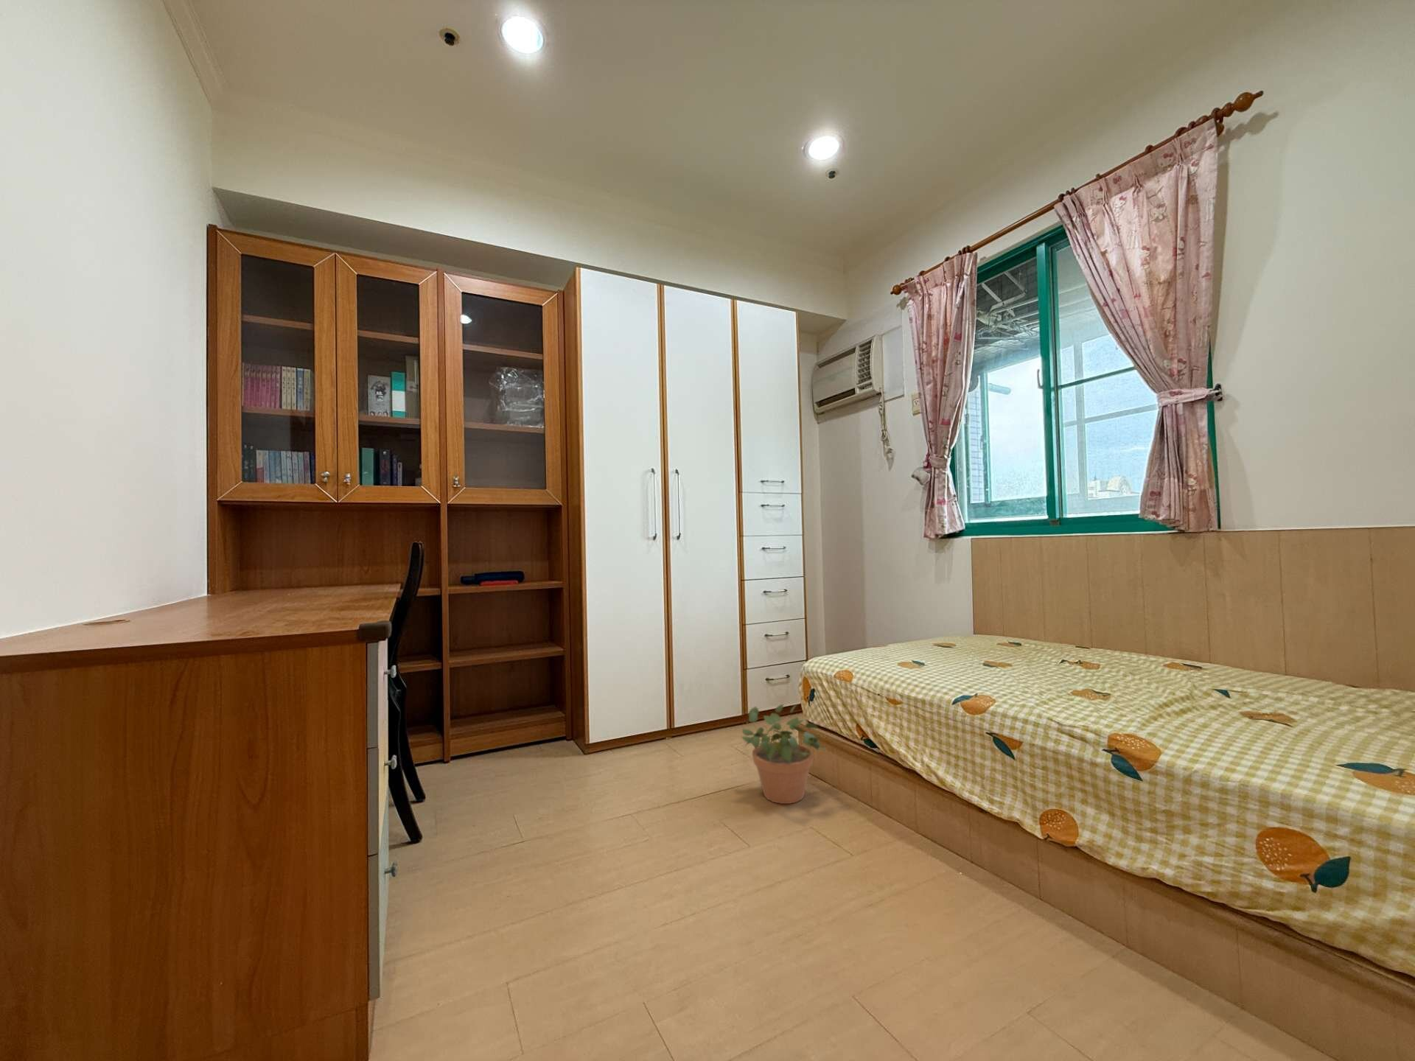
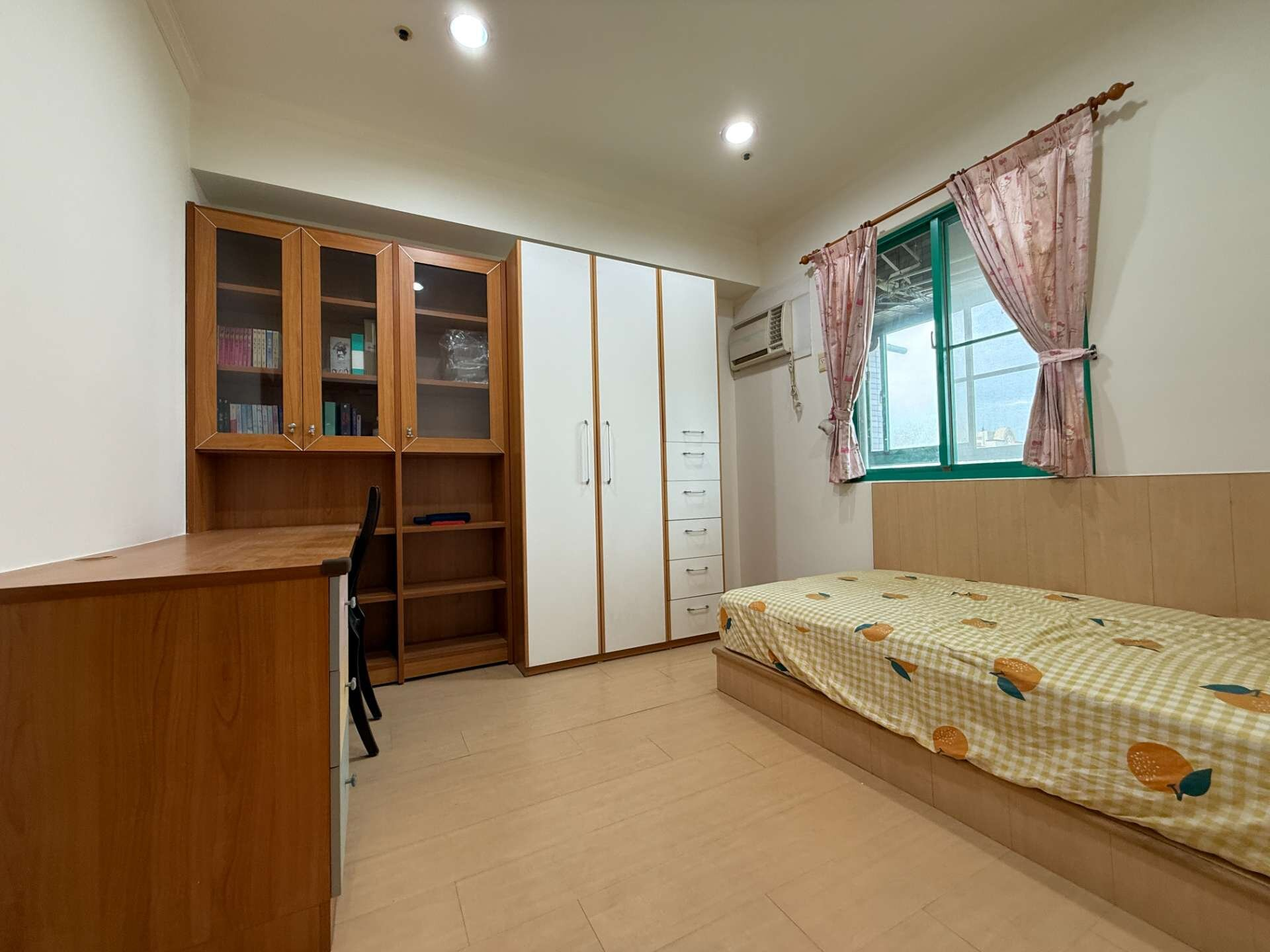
- potted plant (789, 755)
